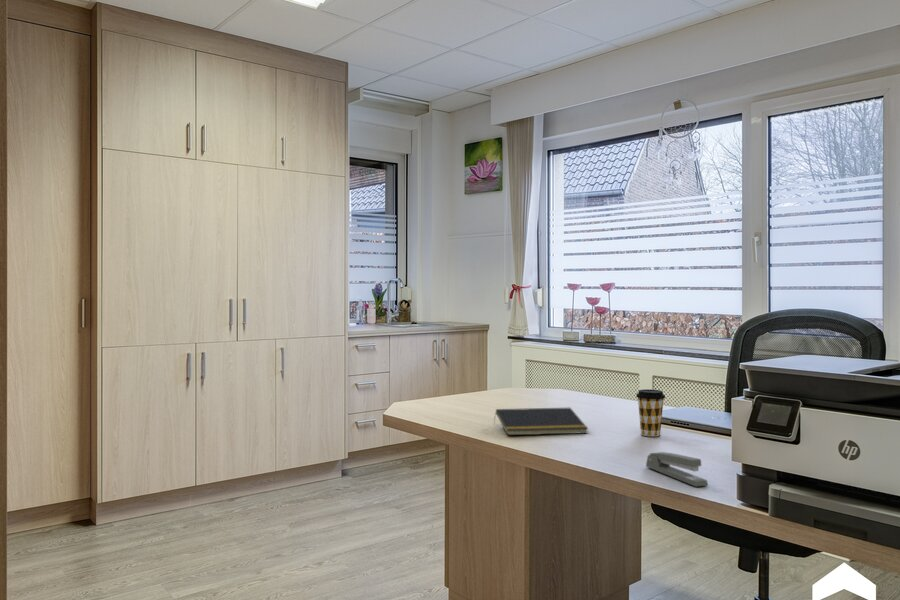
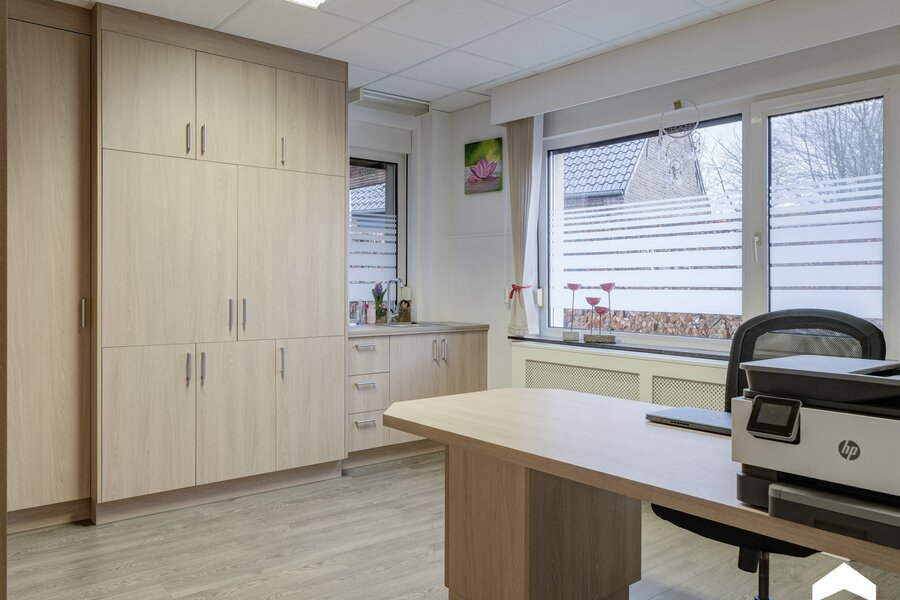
- stapler (675, 464)
- notepad (540, 420)
- coffee cup (650, 412)
